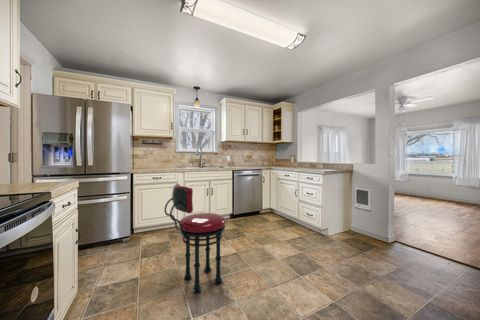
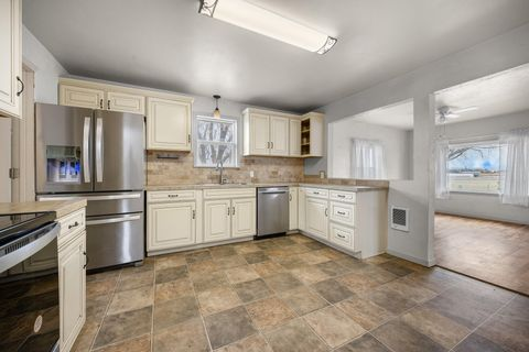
- stool (197, 233)
